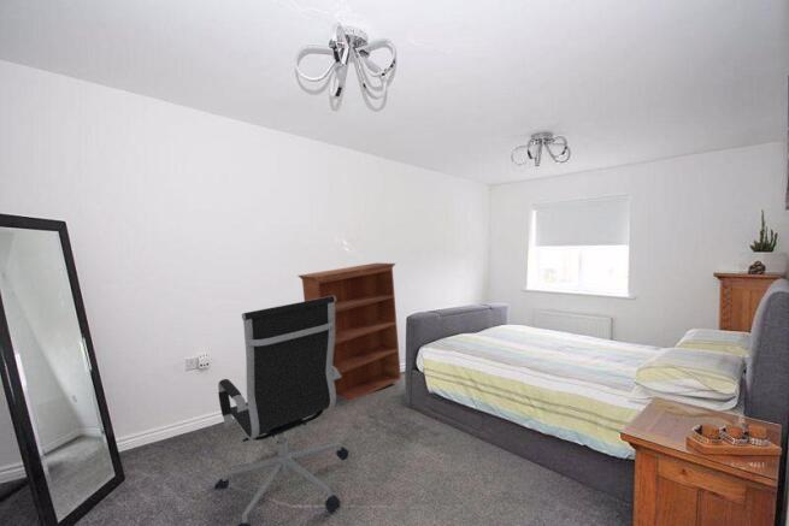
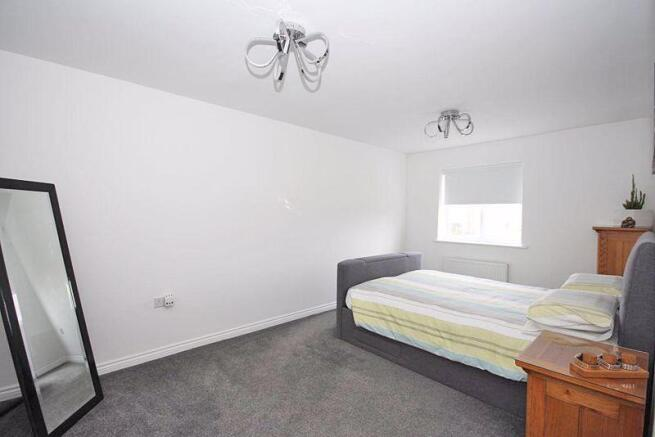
- office chair (282, 391)
- bookcase (354, 330)
